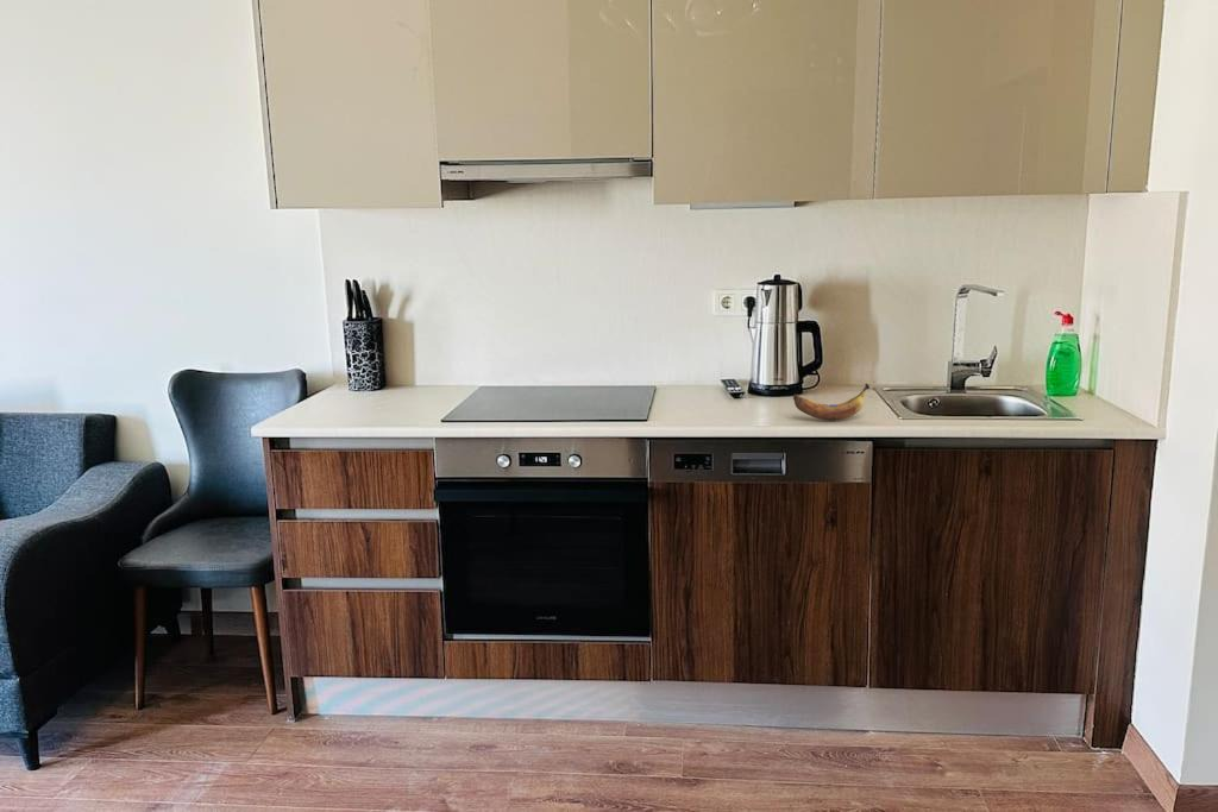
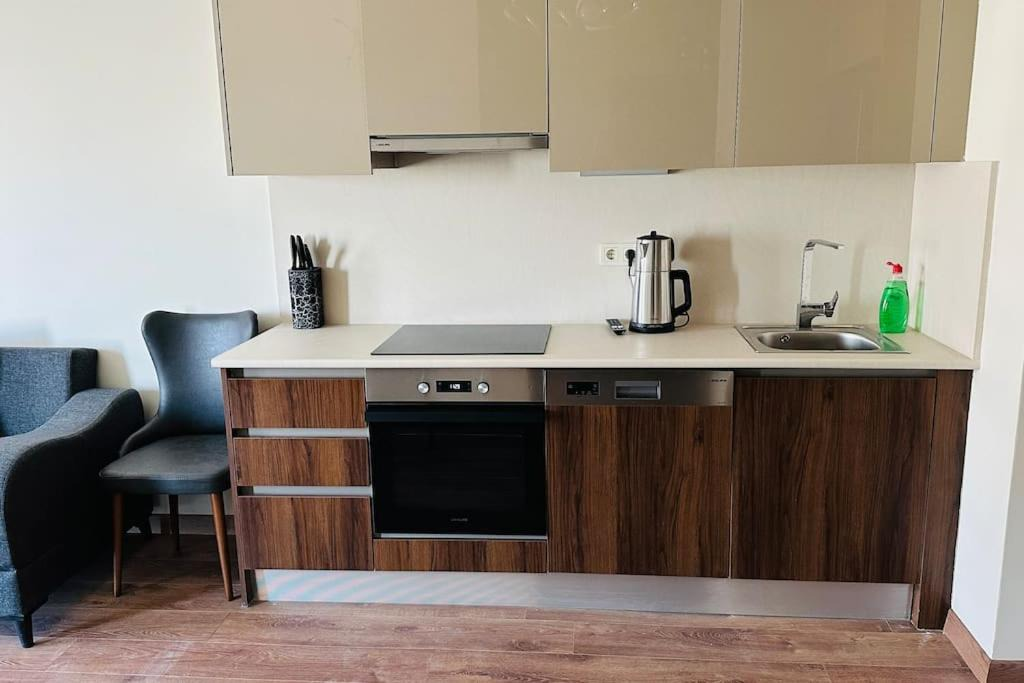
- banana (830, 404)
